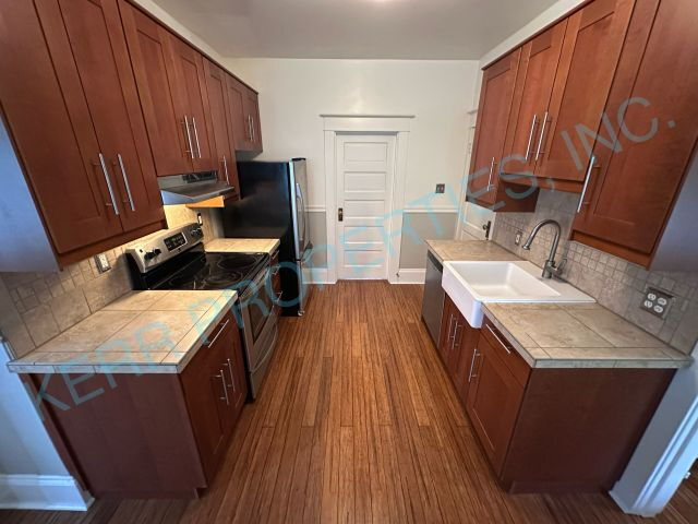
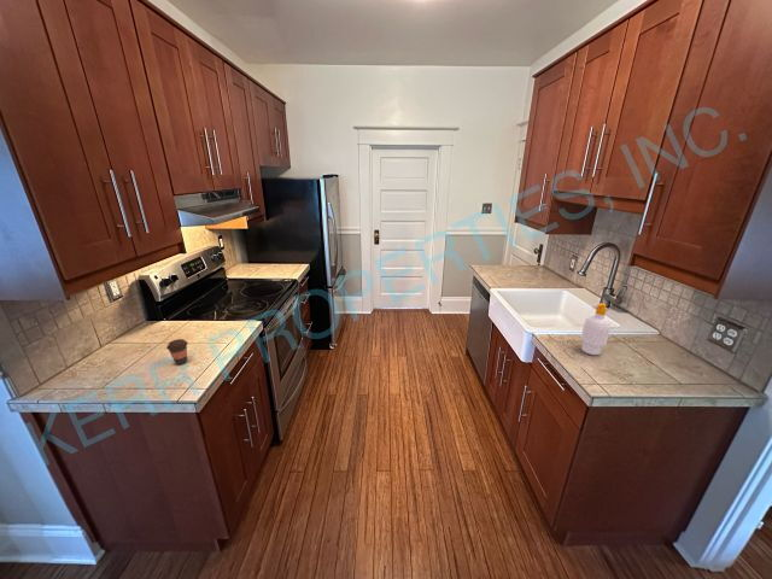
+ coffee cup (179, 352)
+ soap bottle (596, 328)
